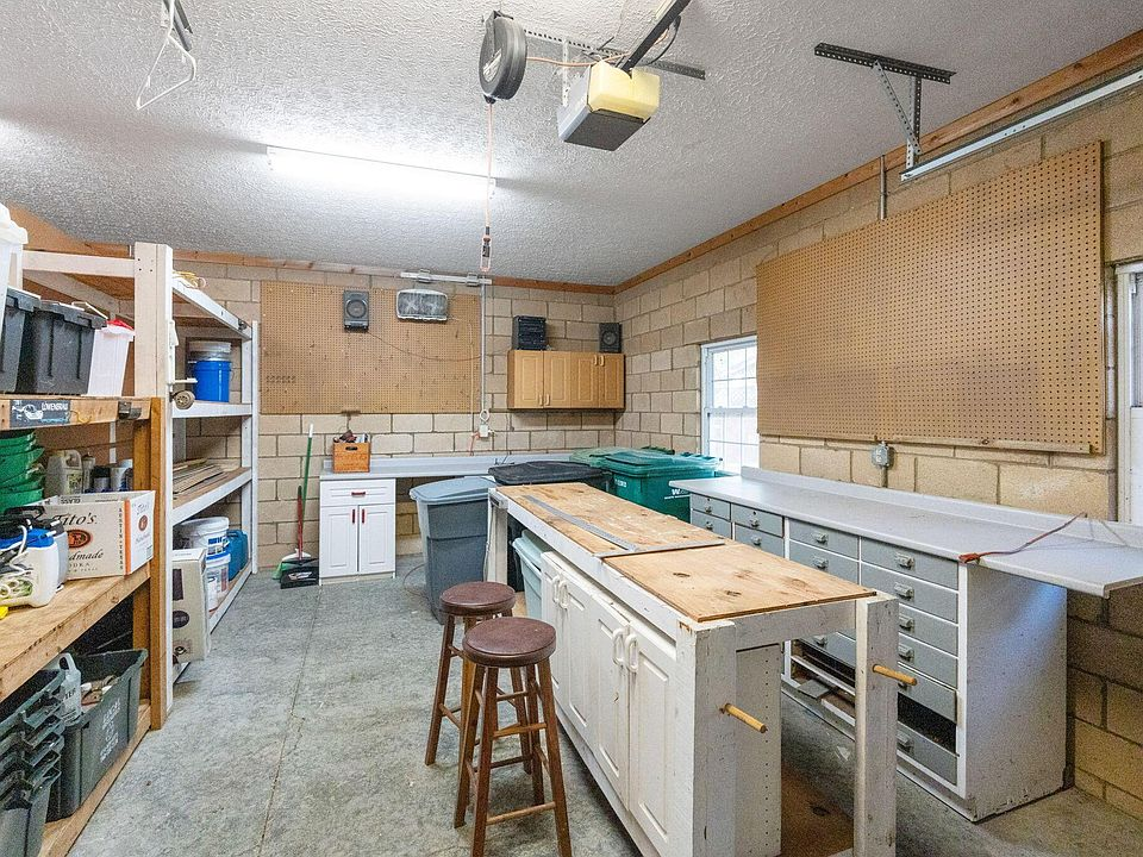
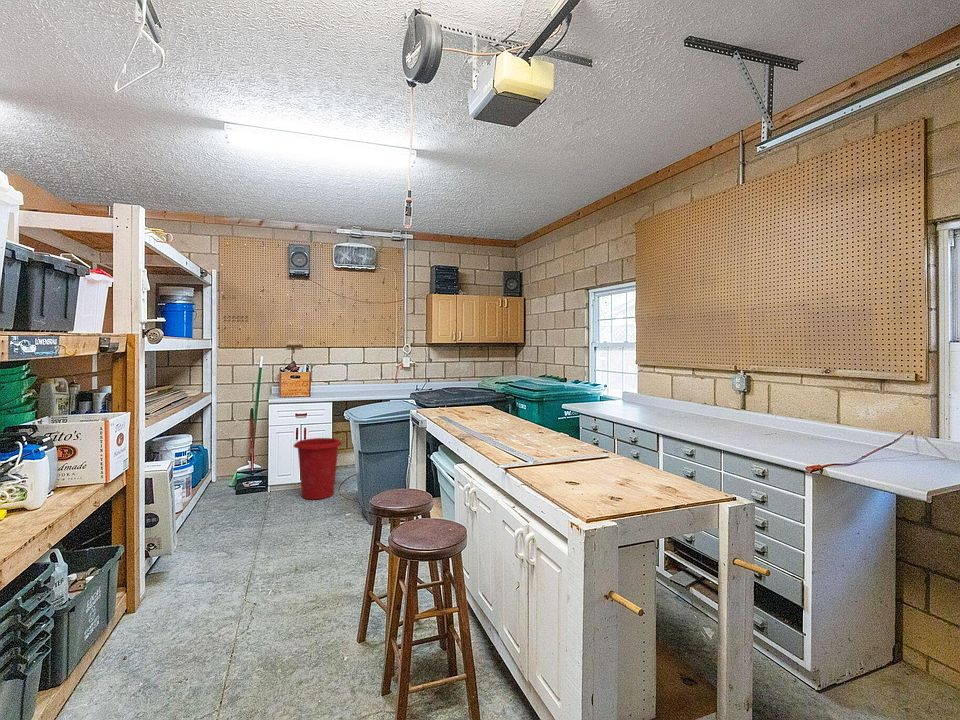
+ waste bin (318, 468)
